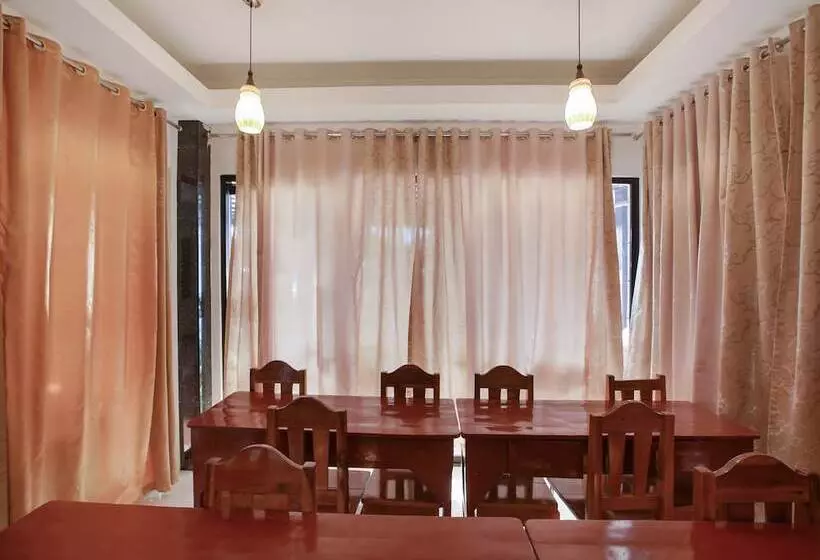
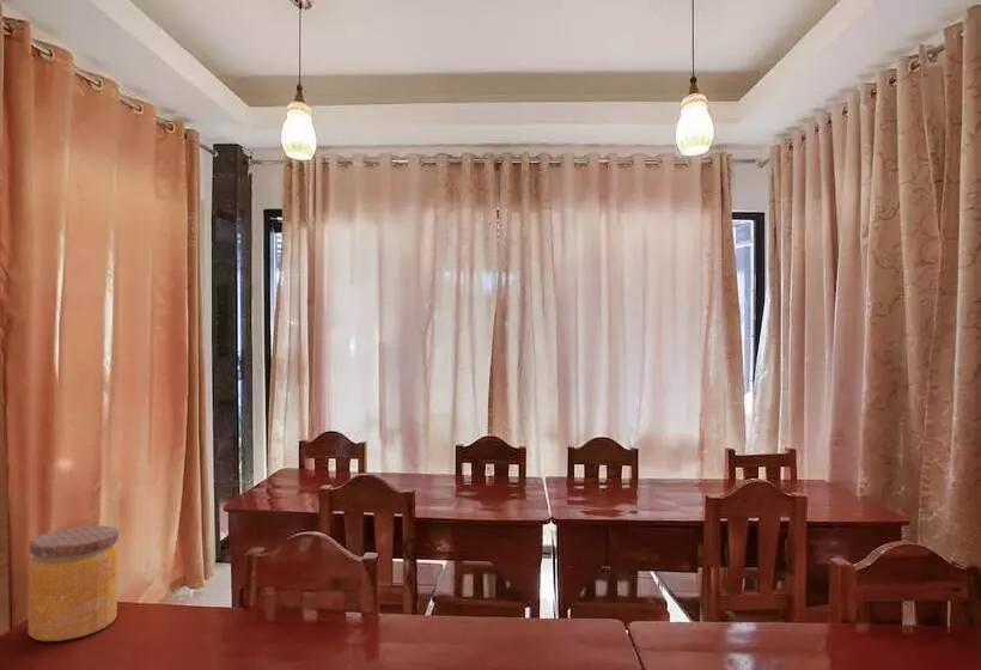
+ jar (74, 580)
